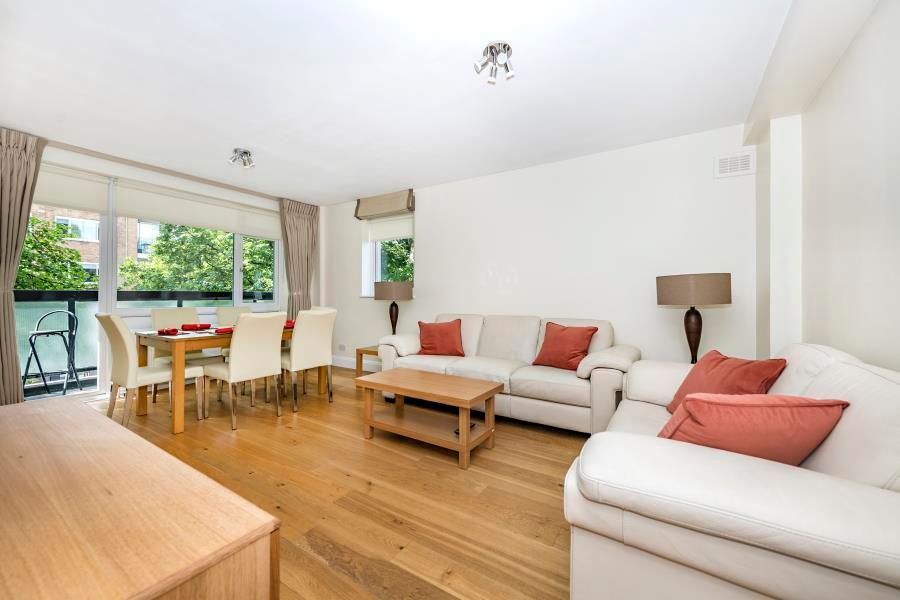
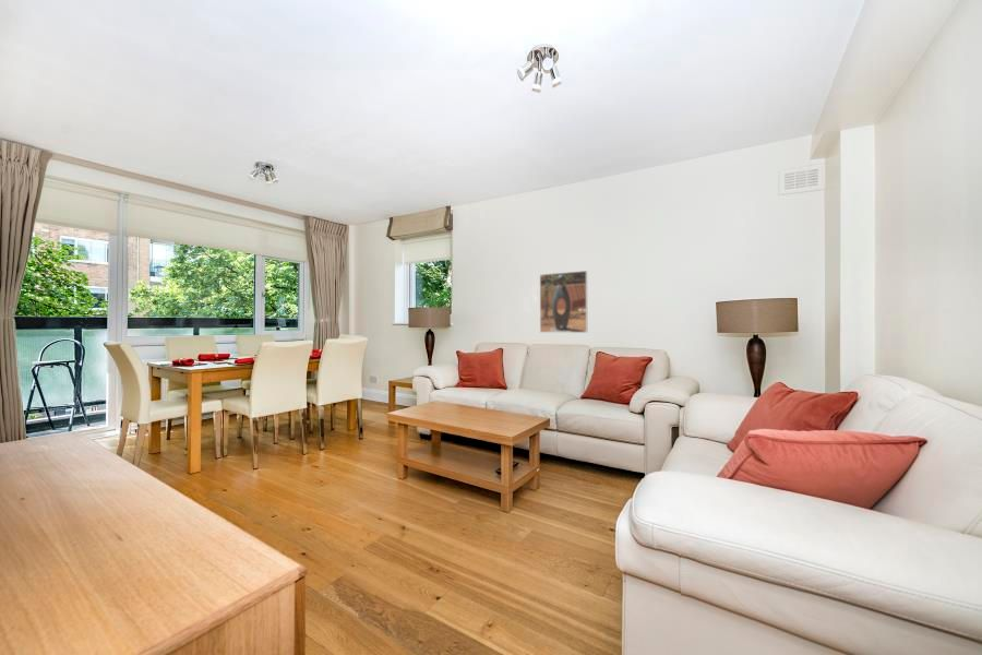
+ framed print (562, 302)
